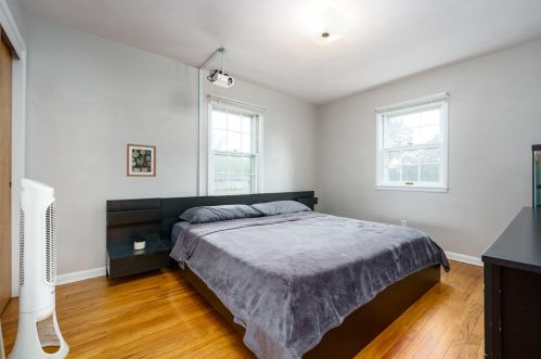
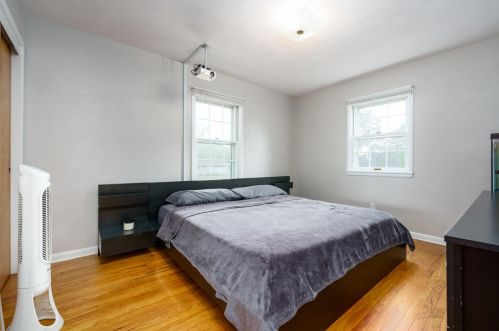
- wall art (141, 161)
